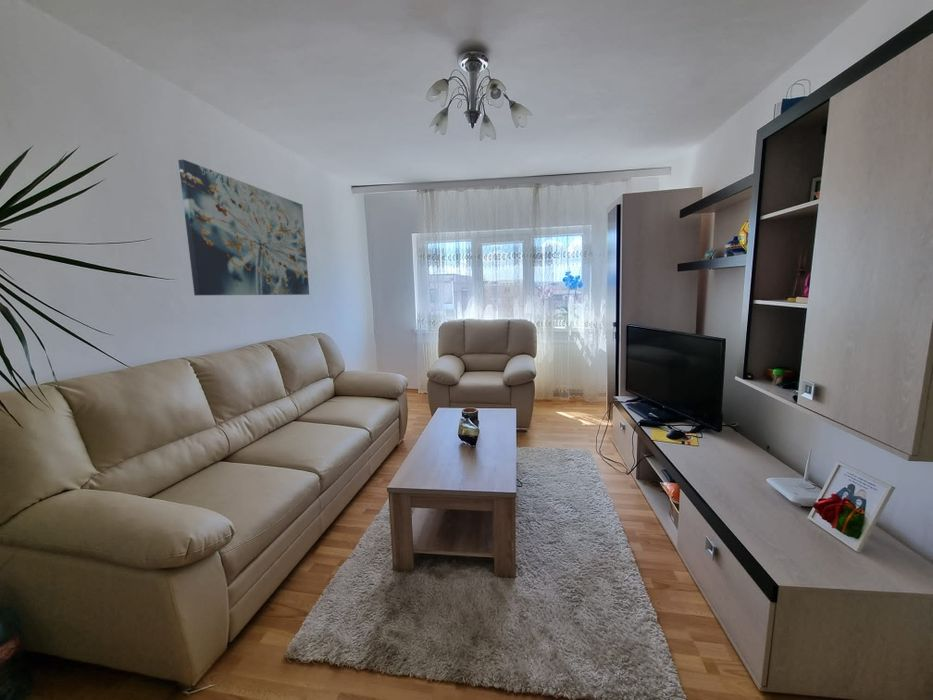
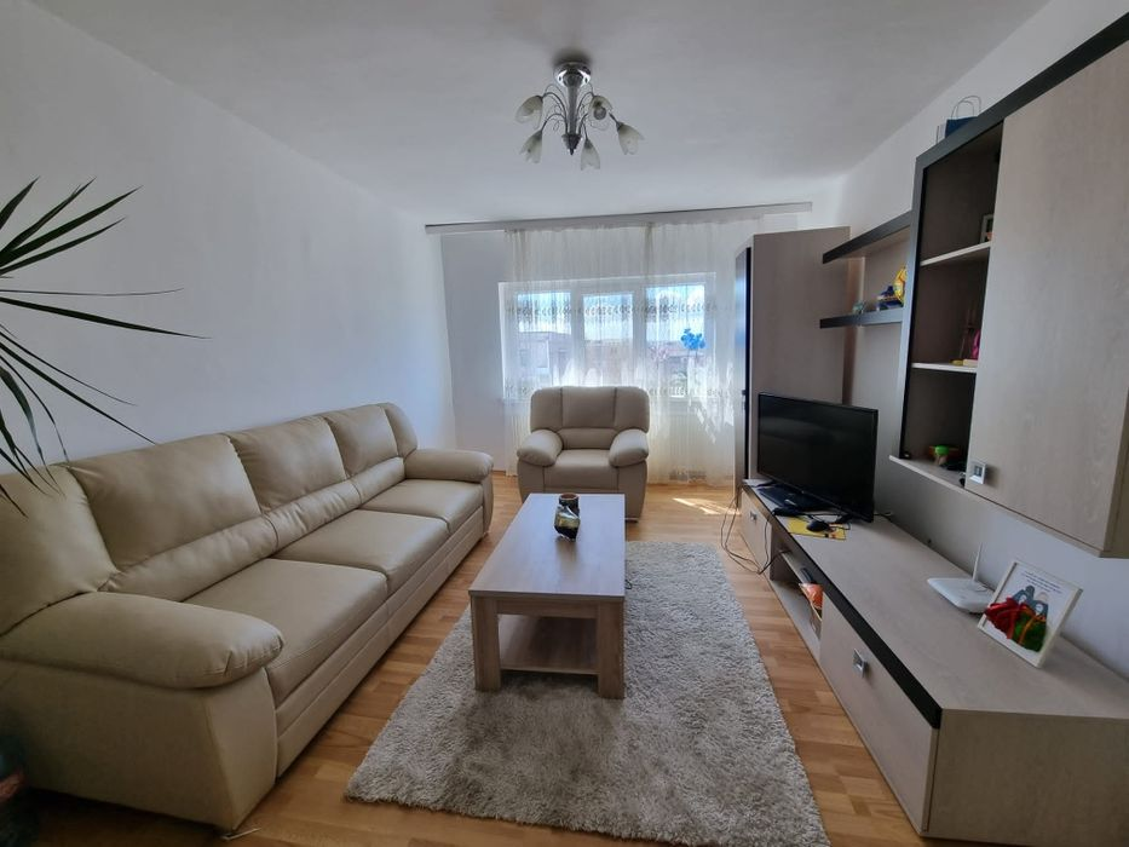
- wall art (258, 241)
